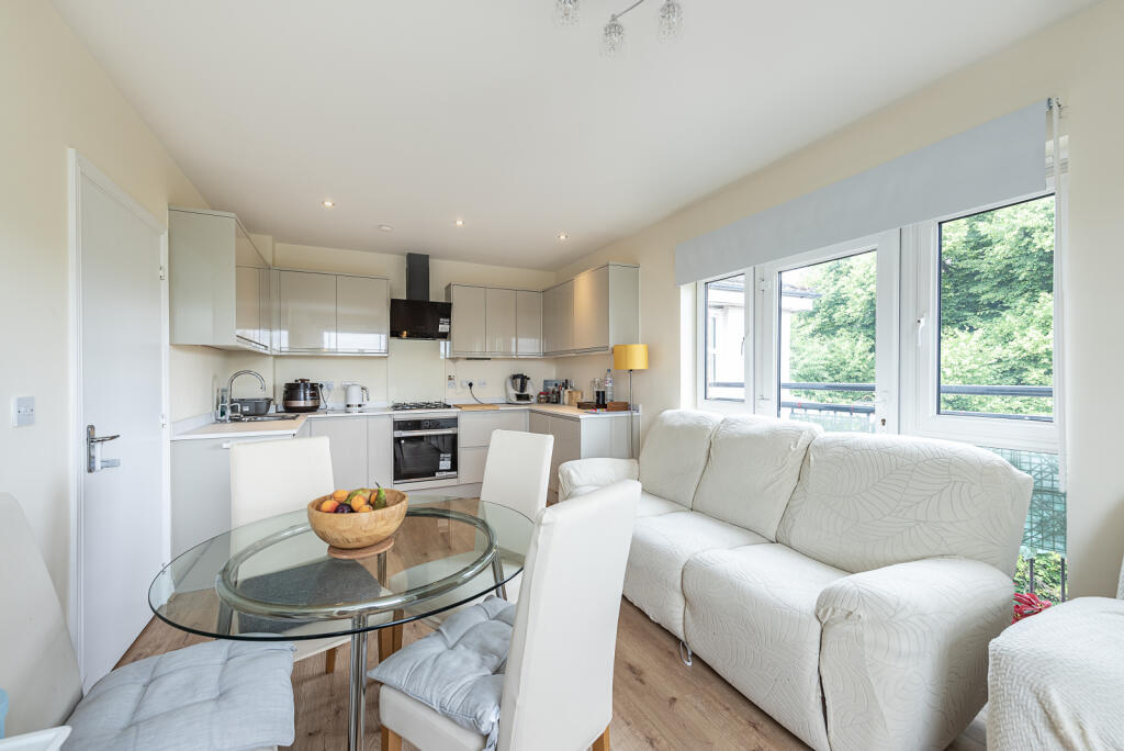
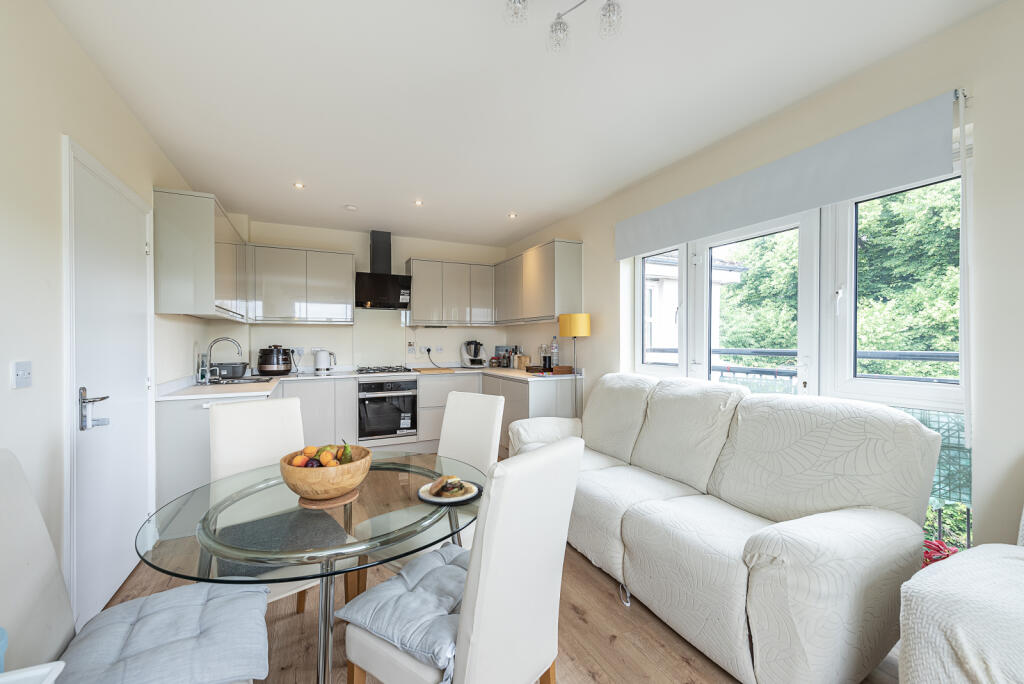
+ plate (450, 482)
